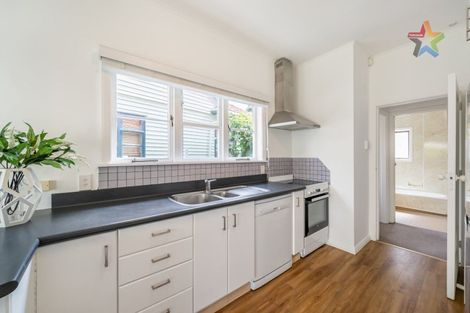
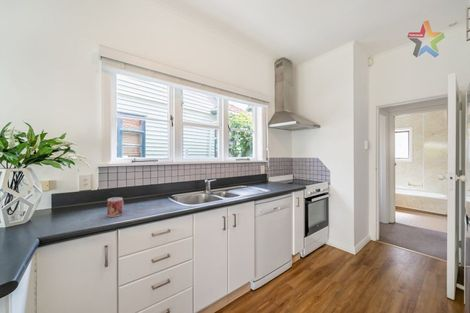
+ mug (117, 206)
